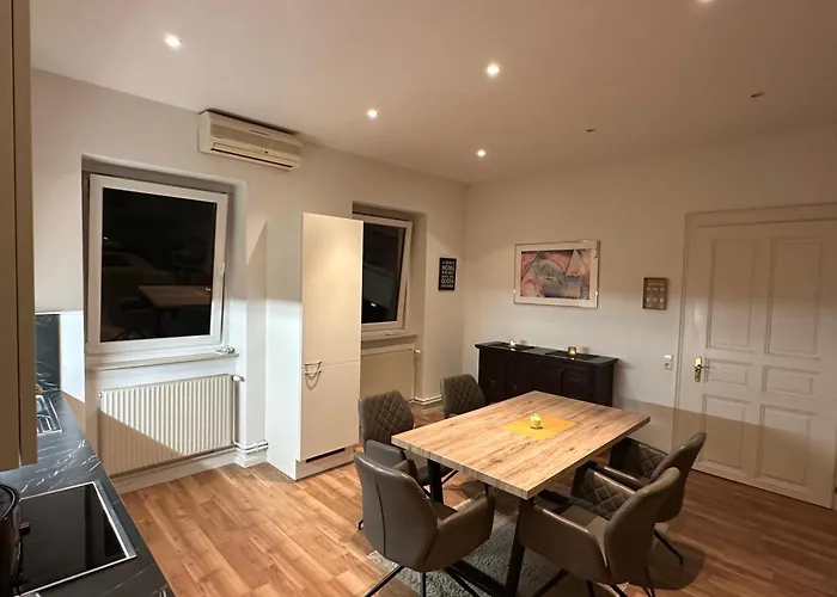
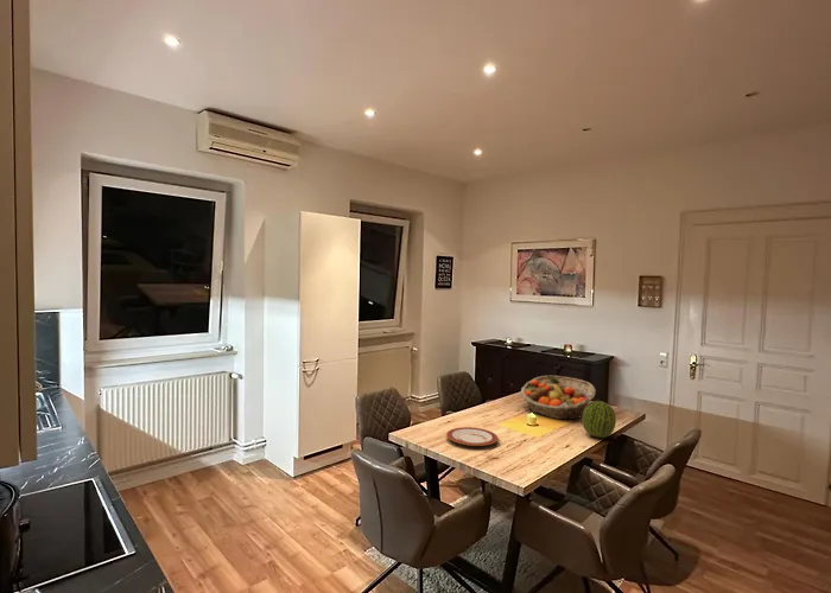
+ fruit (598, 419)
+ plate (471, 438)
+ fruit basket (557, 396)
